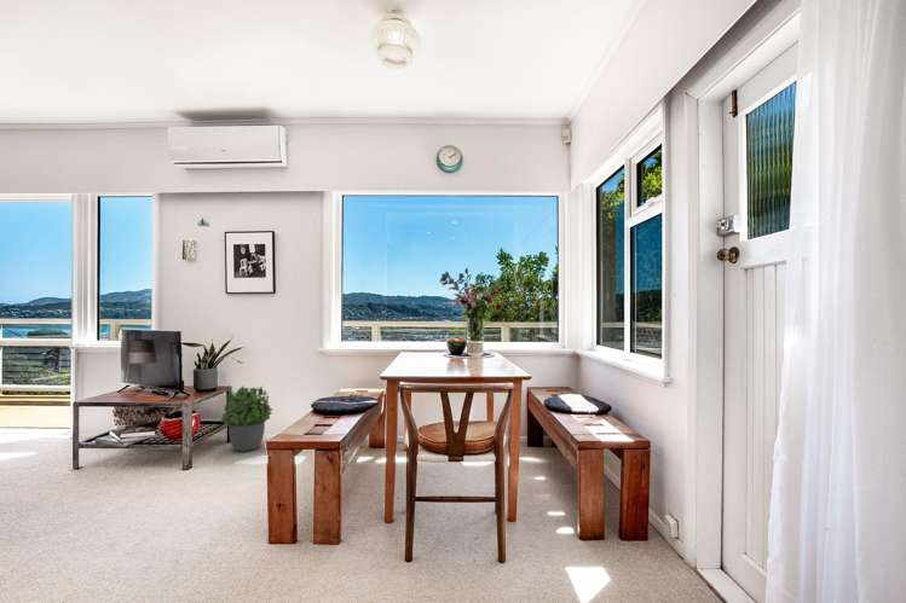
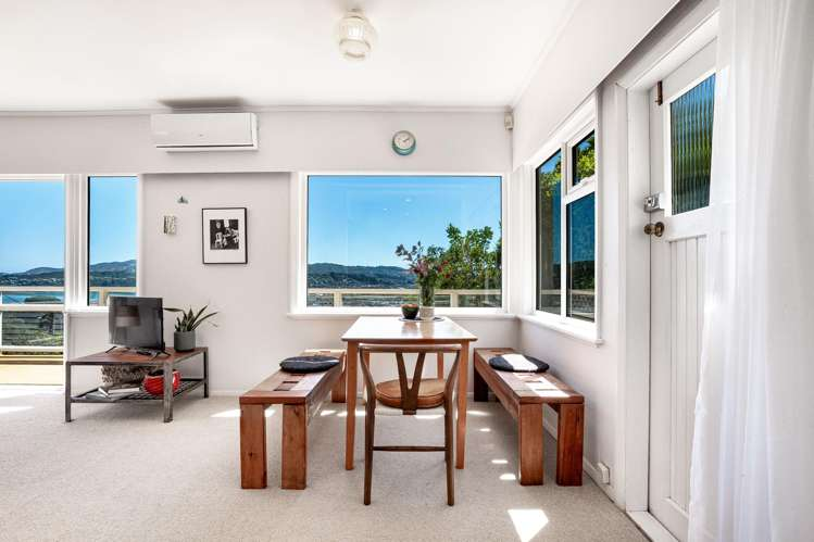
- potted plant (247, 416)
